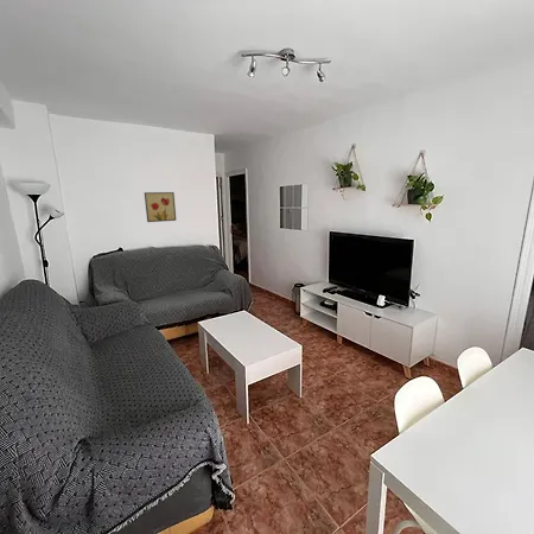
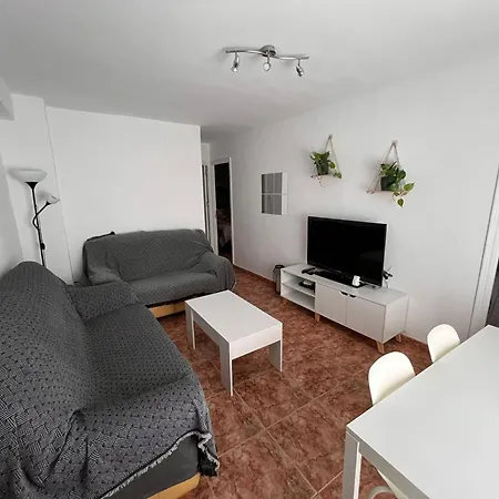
- wall art (160, 206)
